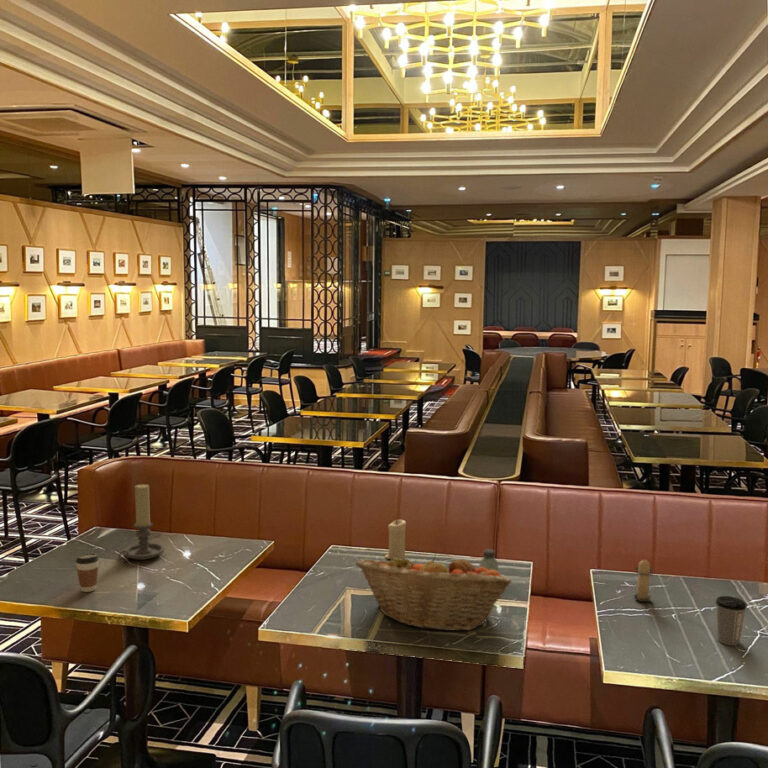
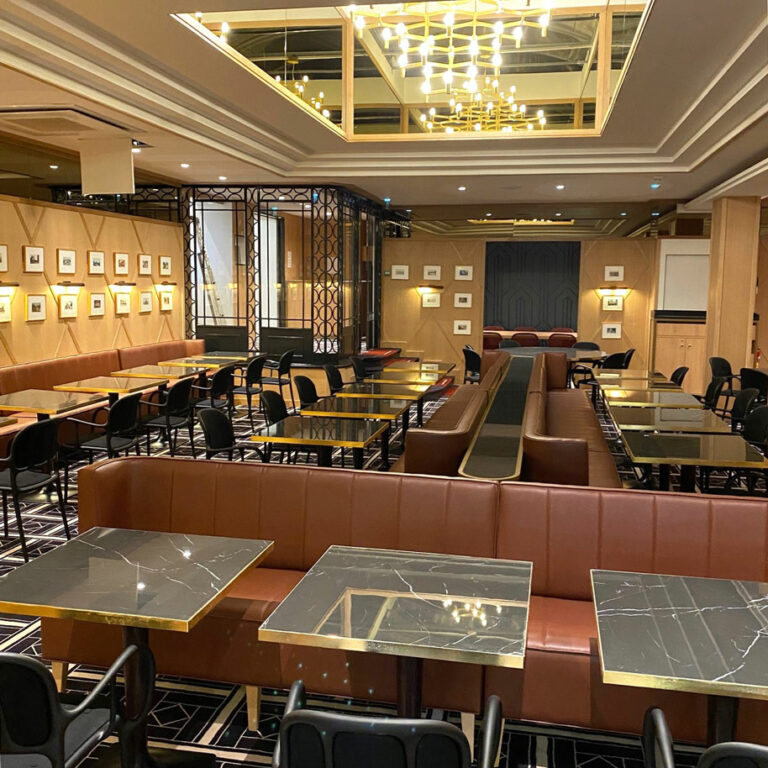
- candle holder (139, 520)
- saltshaker (488, 564)
- coffee cup (729, 620)
- candle (395, 538)
- coffee cup (87, 572)
- candle (643, 578)
- fruit basket (432, 582)
